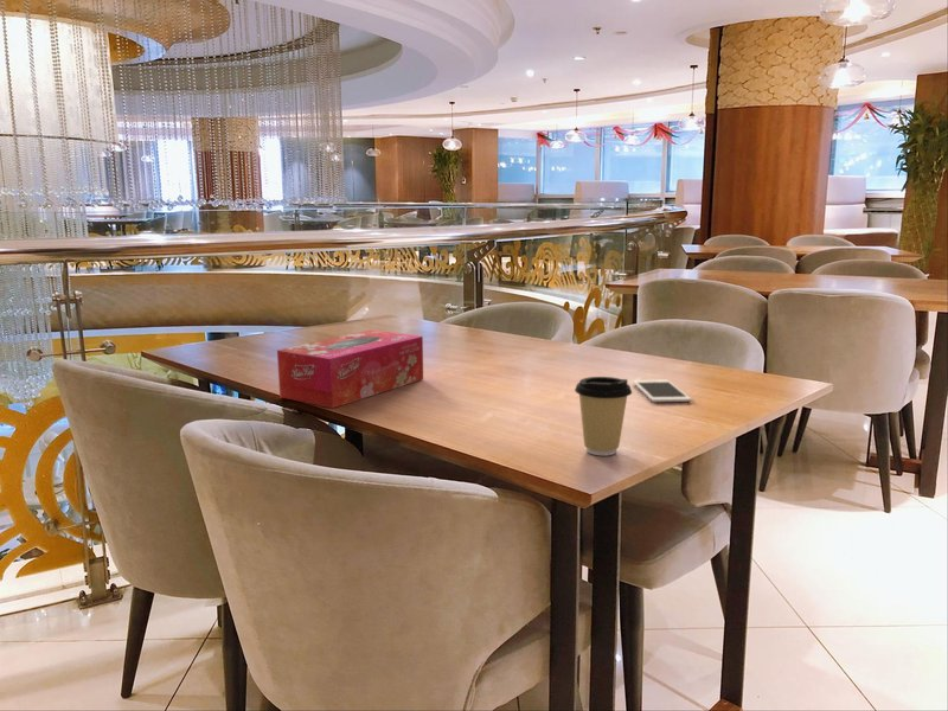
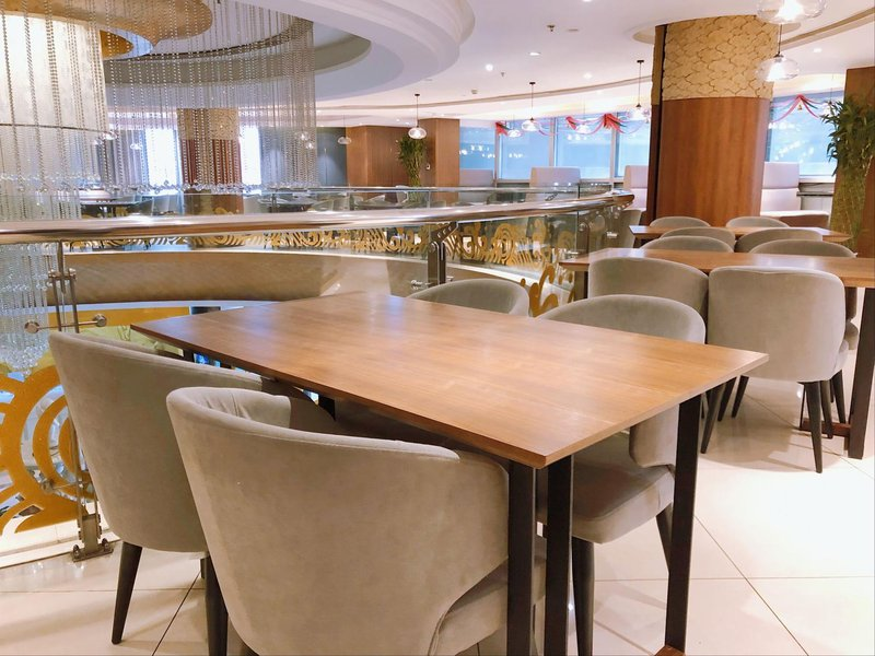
- coffee cup (602, 415)
- tissue box (353, 365)
- cell phone (660, 390)
